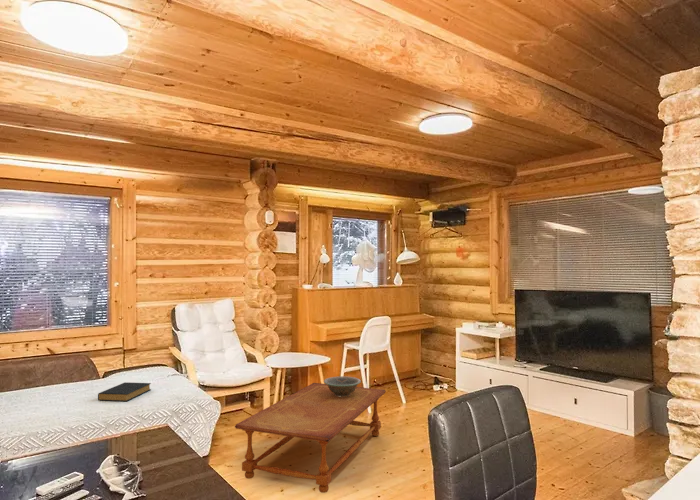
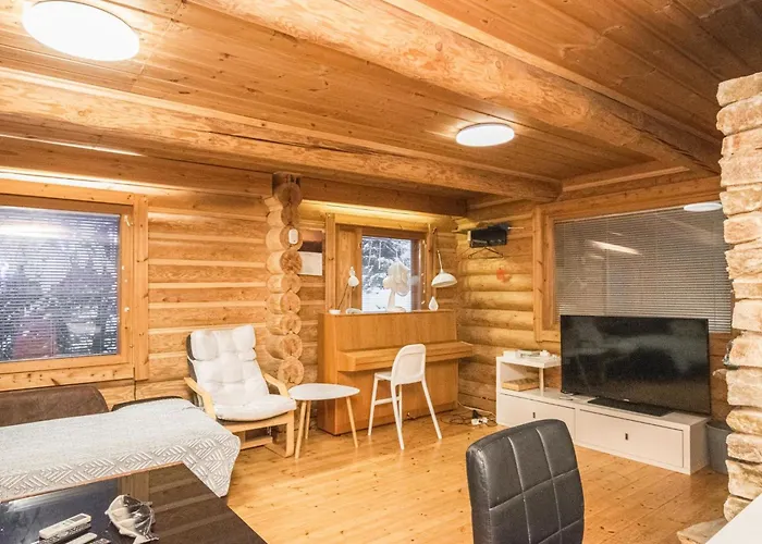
- decorative bowl (342, 387)
- coffee table (319, 429)
- hardback book (125, 391)
